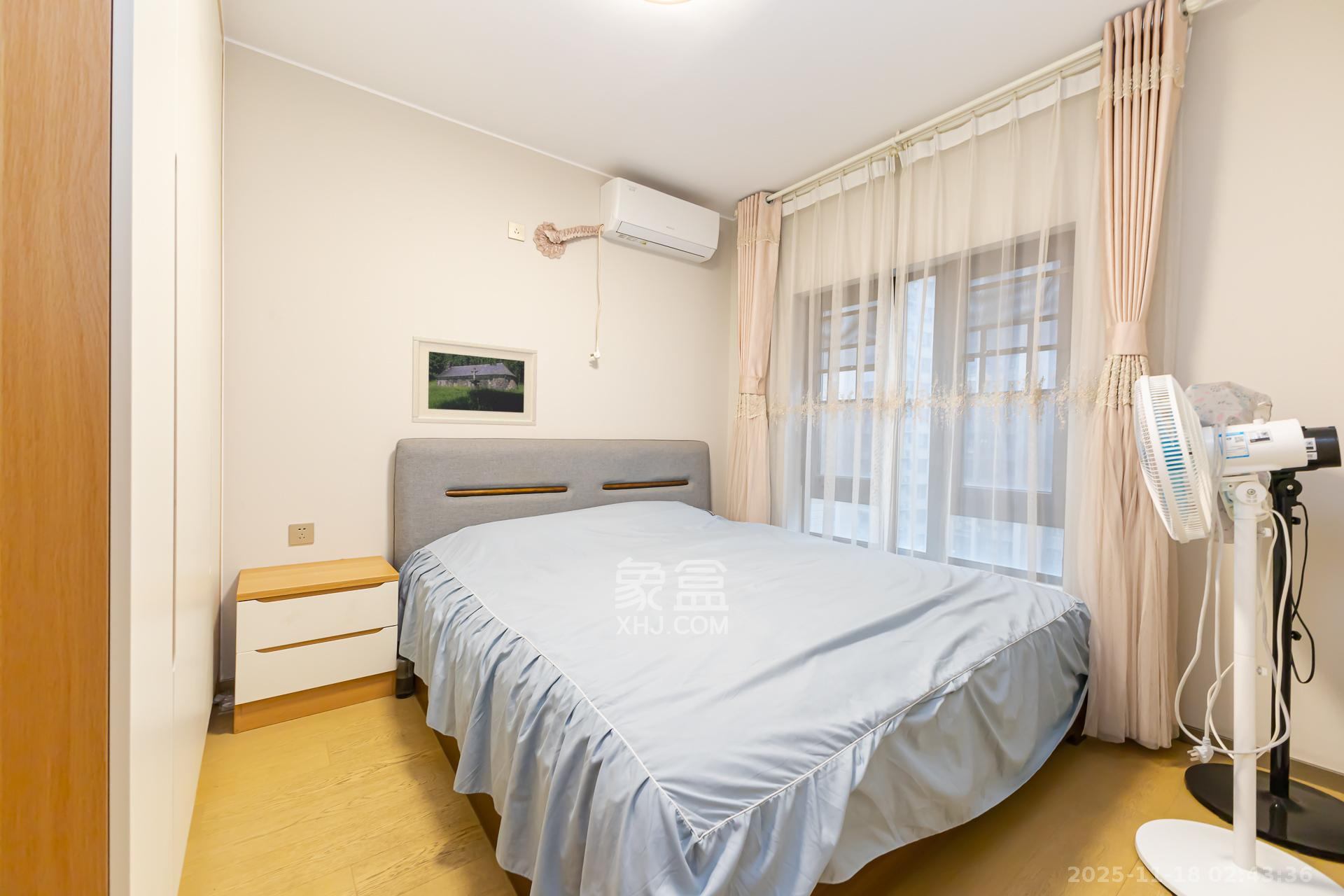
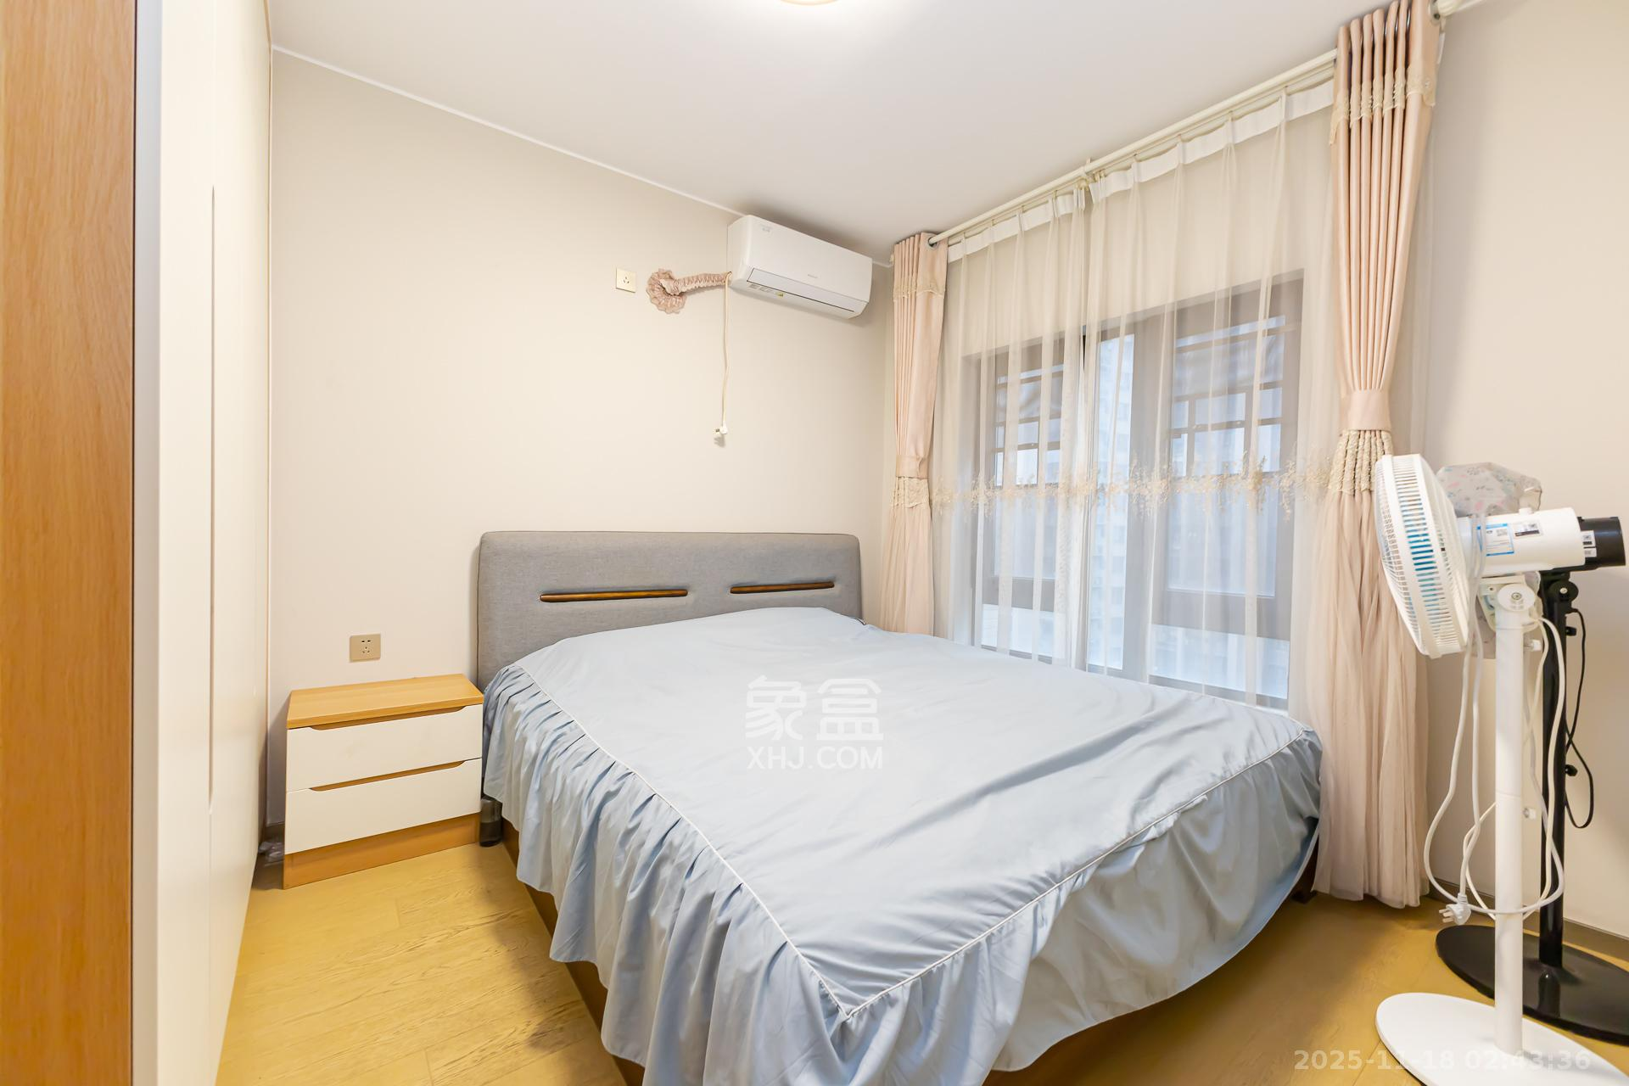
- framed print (478, 384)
